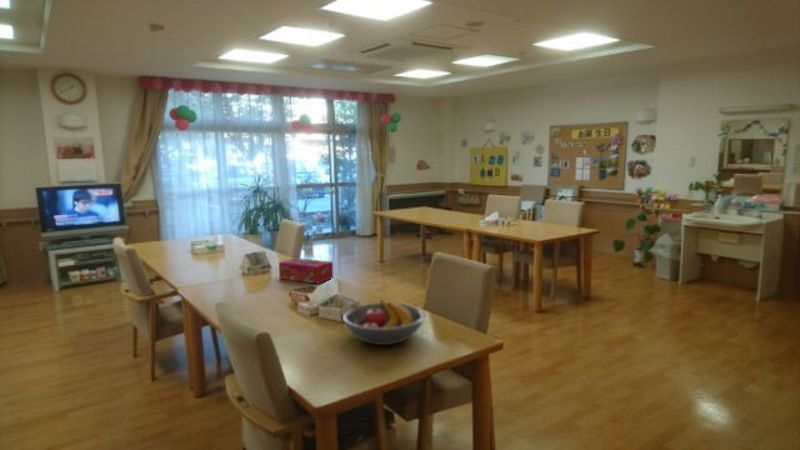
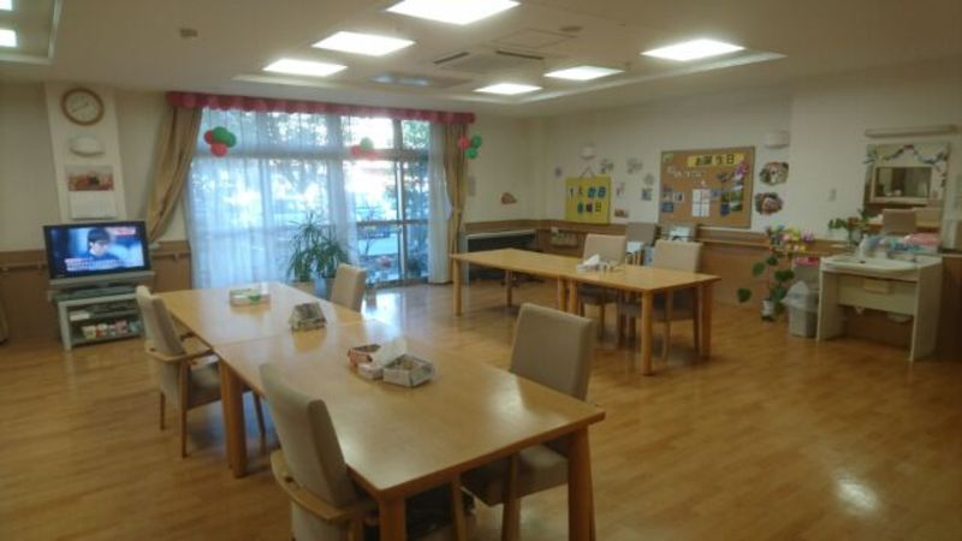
- tissue box (306, 270)
- fruit bowl (384, 323)
